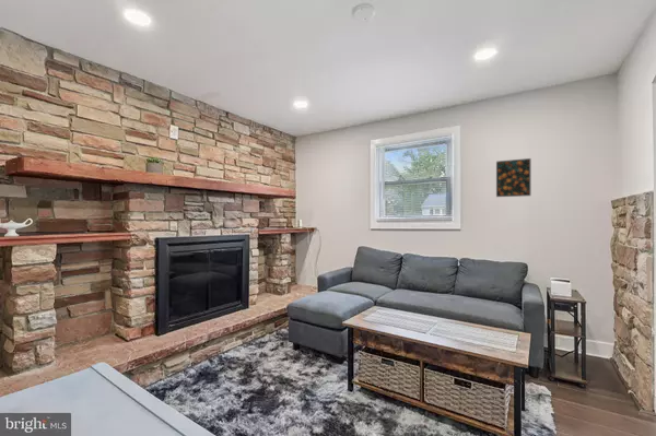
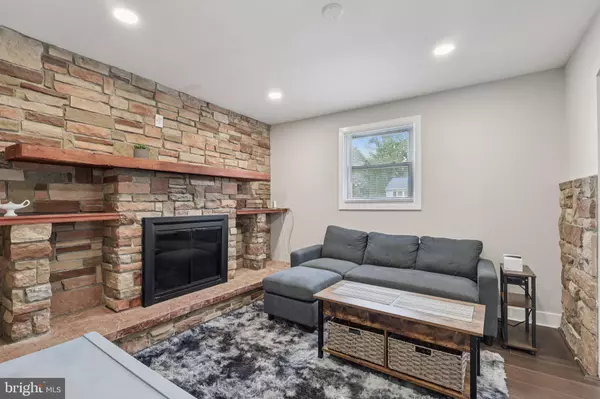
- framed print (513, 178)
